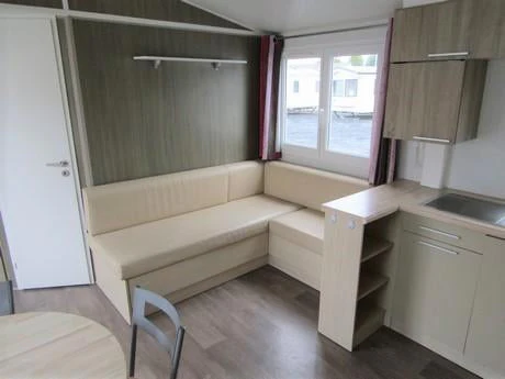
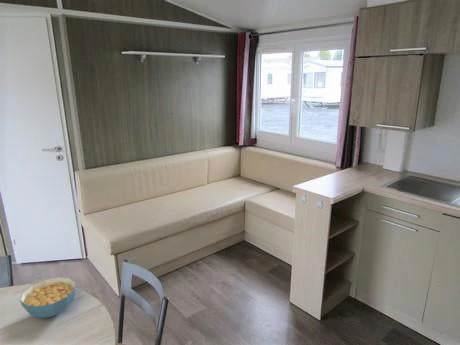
+ cereal bowl (50, 301)
